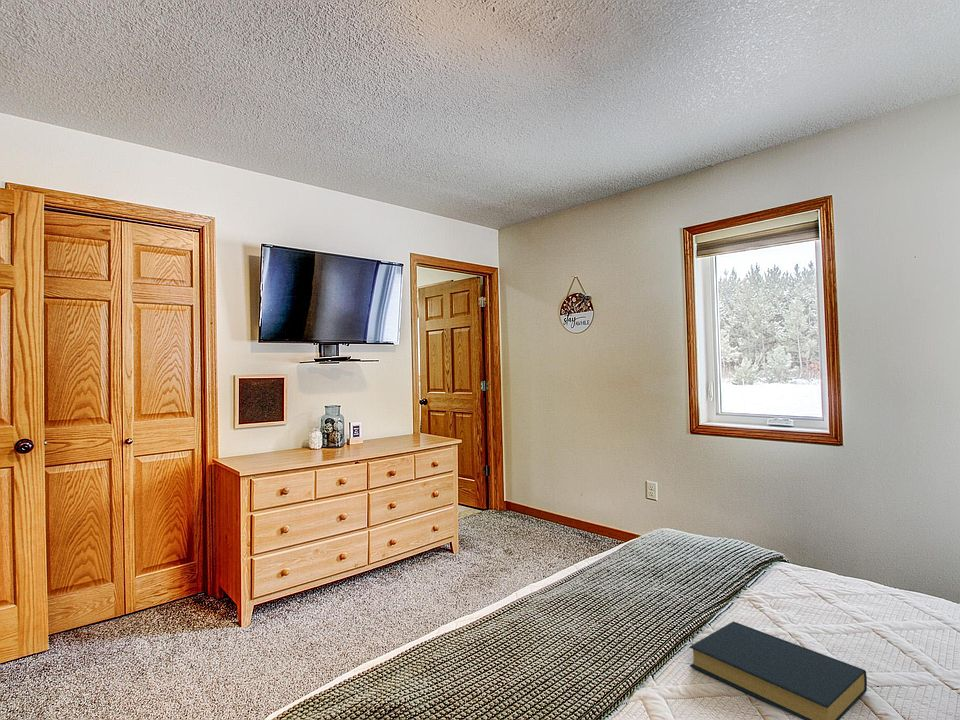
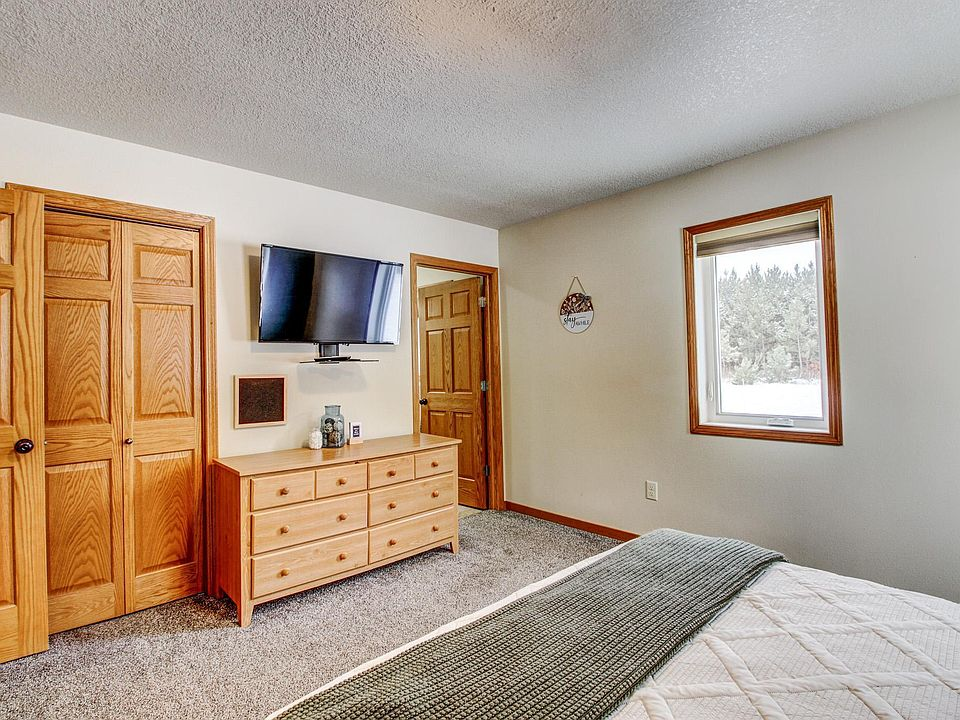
- hardback book (774, 667)
